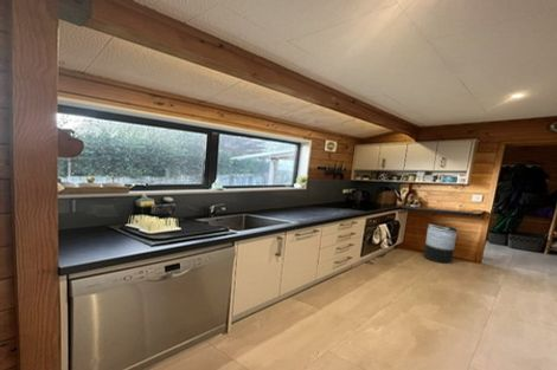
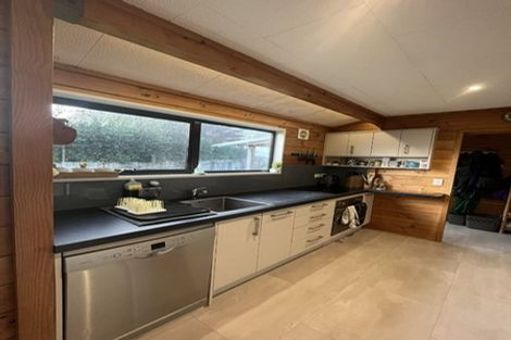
- trash can (440, 242)
